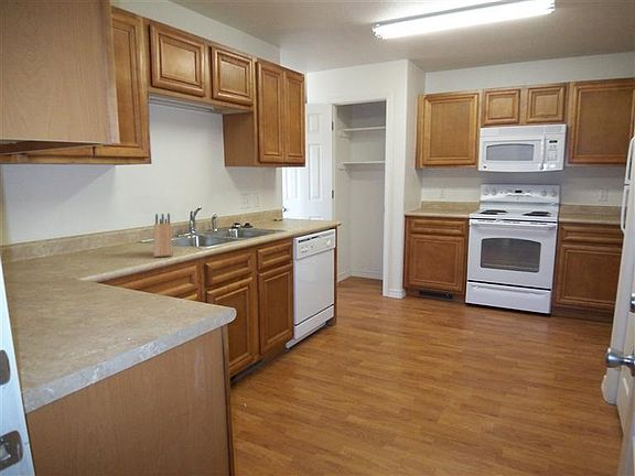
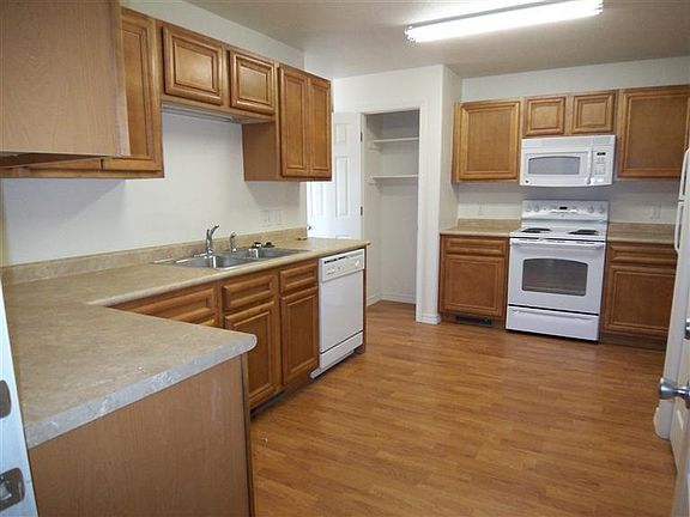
- knife block (162, 234)
